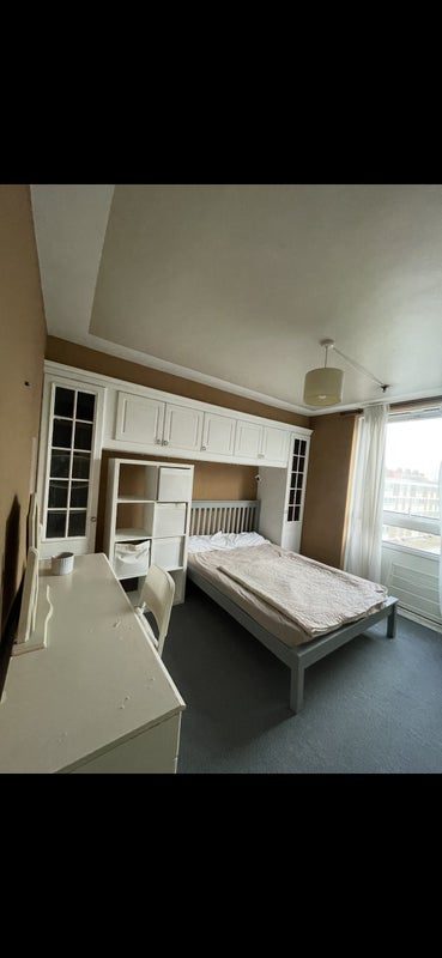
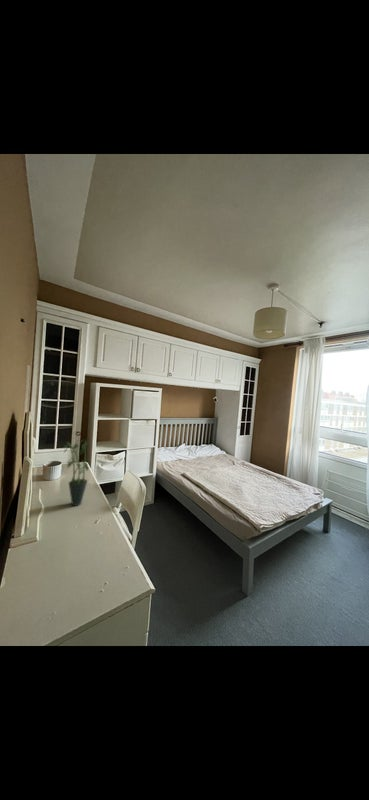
+ potted plant (75, 471)
